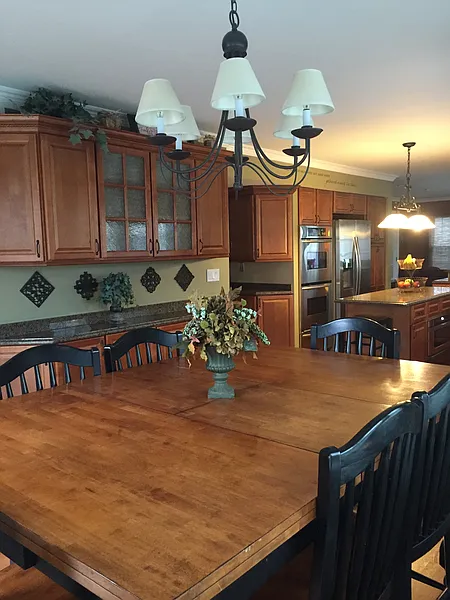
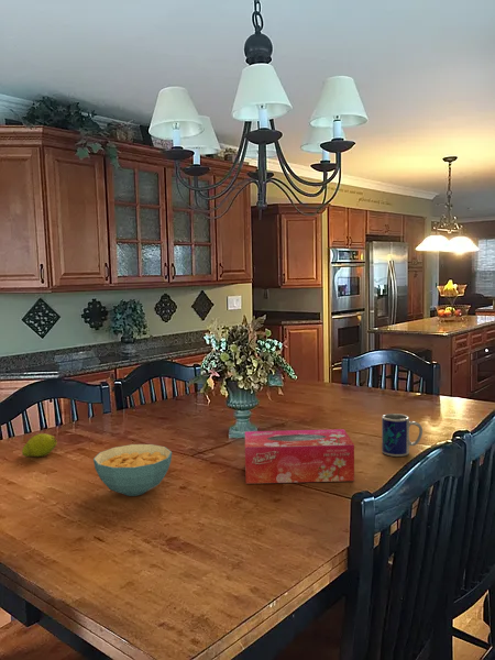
+ tissue box (297, 454)
+ cereal bowl (133, 473)
+ mug (402, 435)
+ fruit (36, 443)
